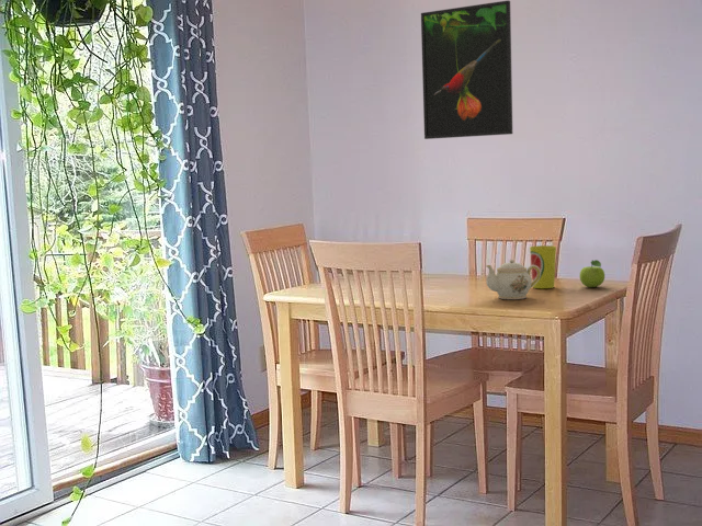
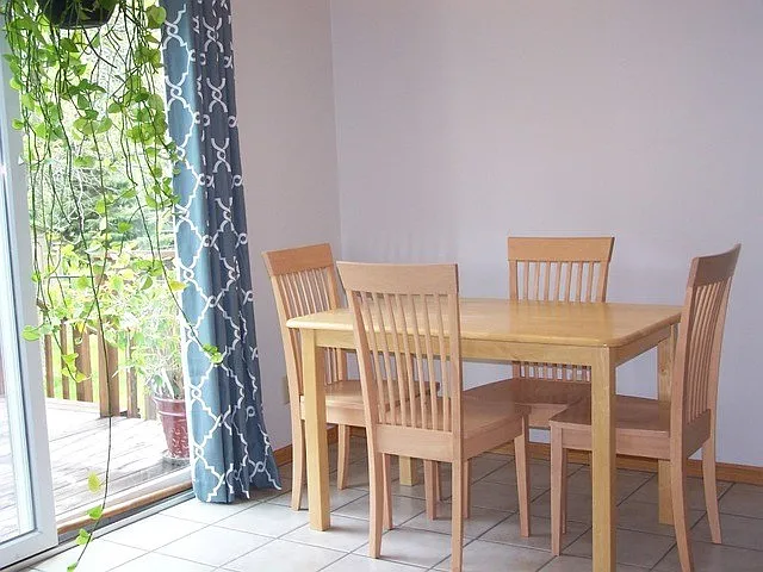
- teapot (513, 278)
- fruit (593, 273)
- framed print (465, 71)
- cup (543, 266)
